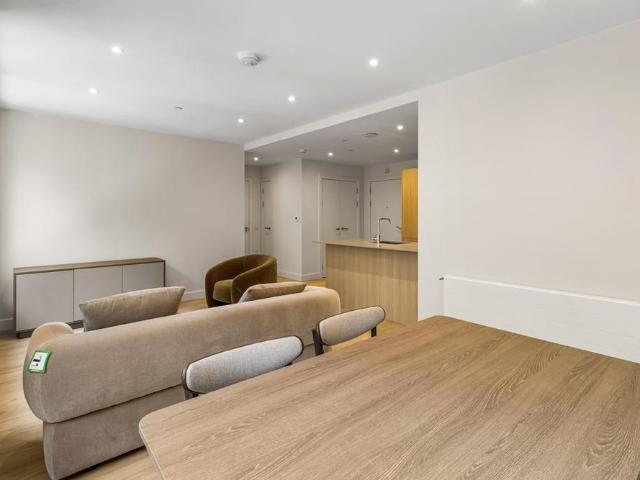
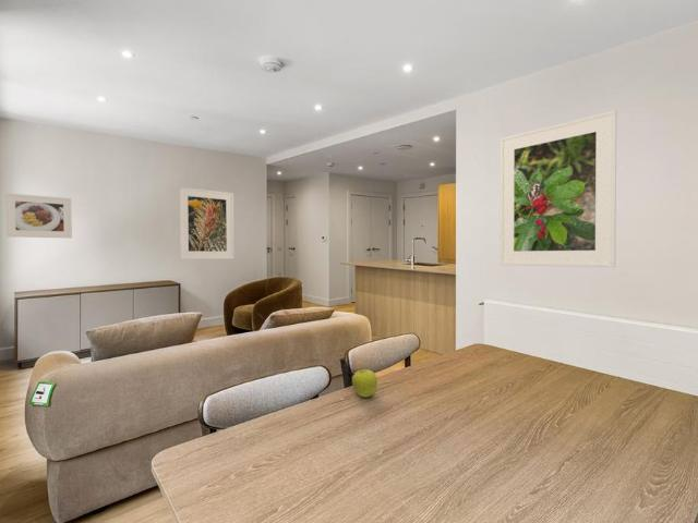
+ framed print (207, 224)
+ fruit (364, 382)
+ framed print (40, 216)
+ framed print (552, 196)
